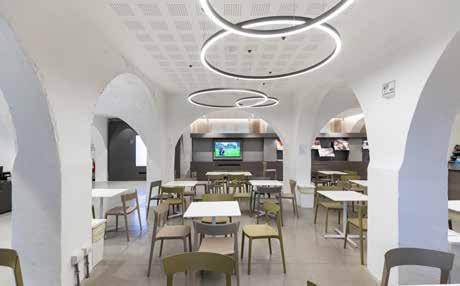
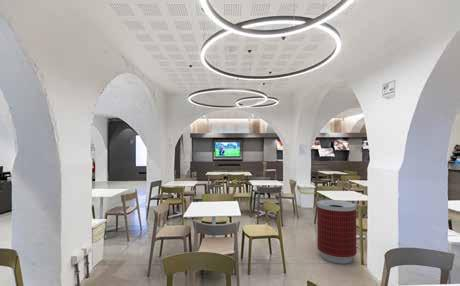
+ trash can (336, 230)
